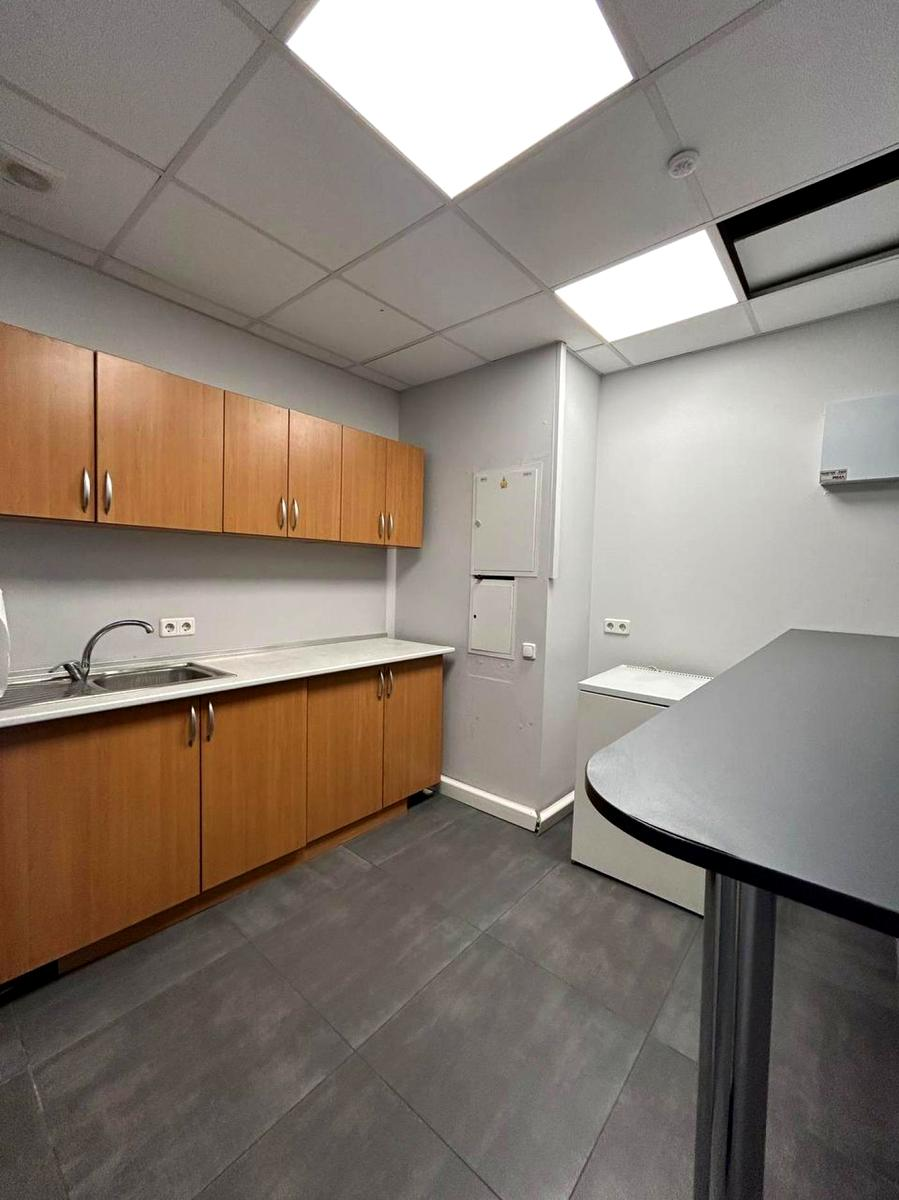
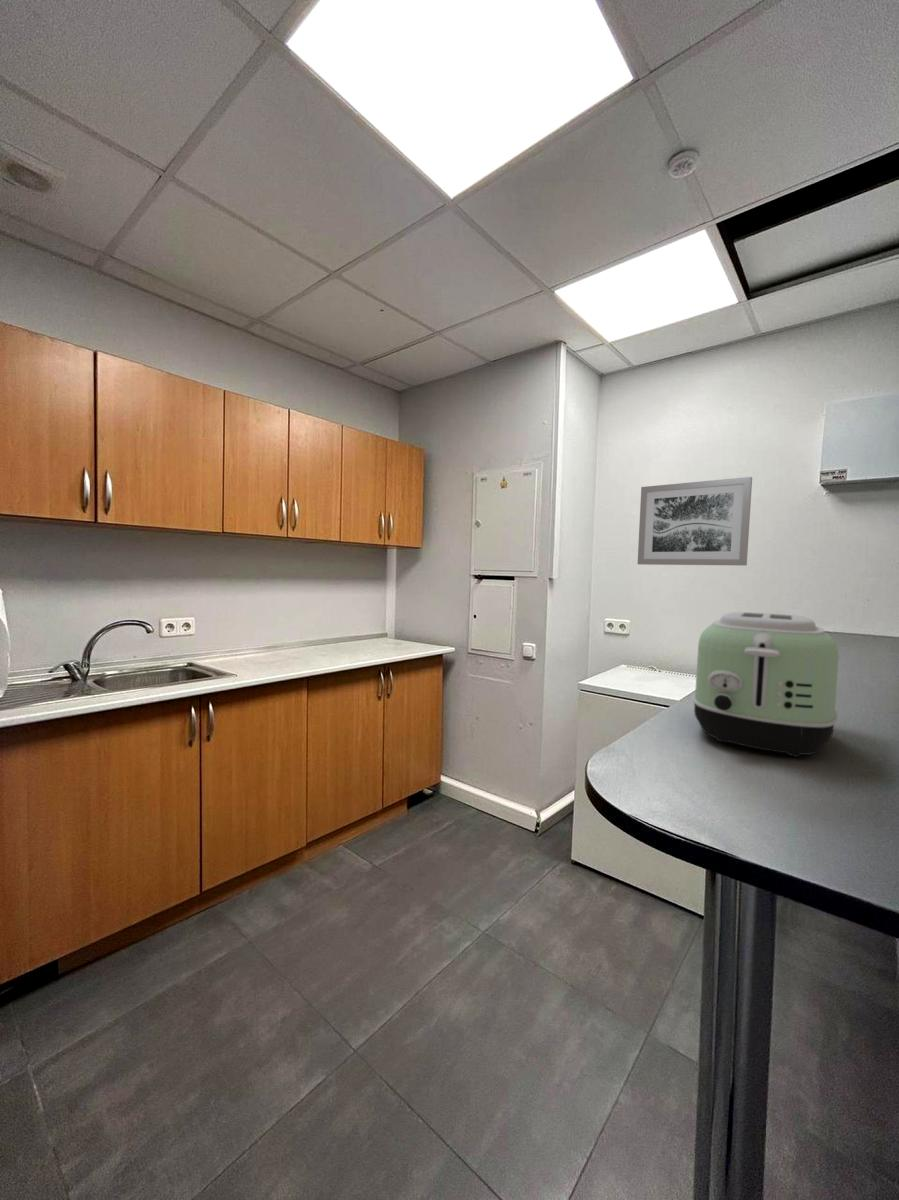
+ toaster (762, 675)
+ wall art (690, 523)
